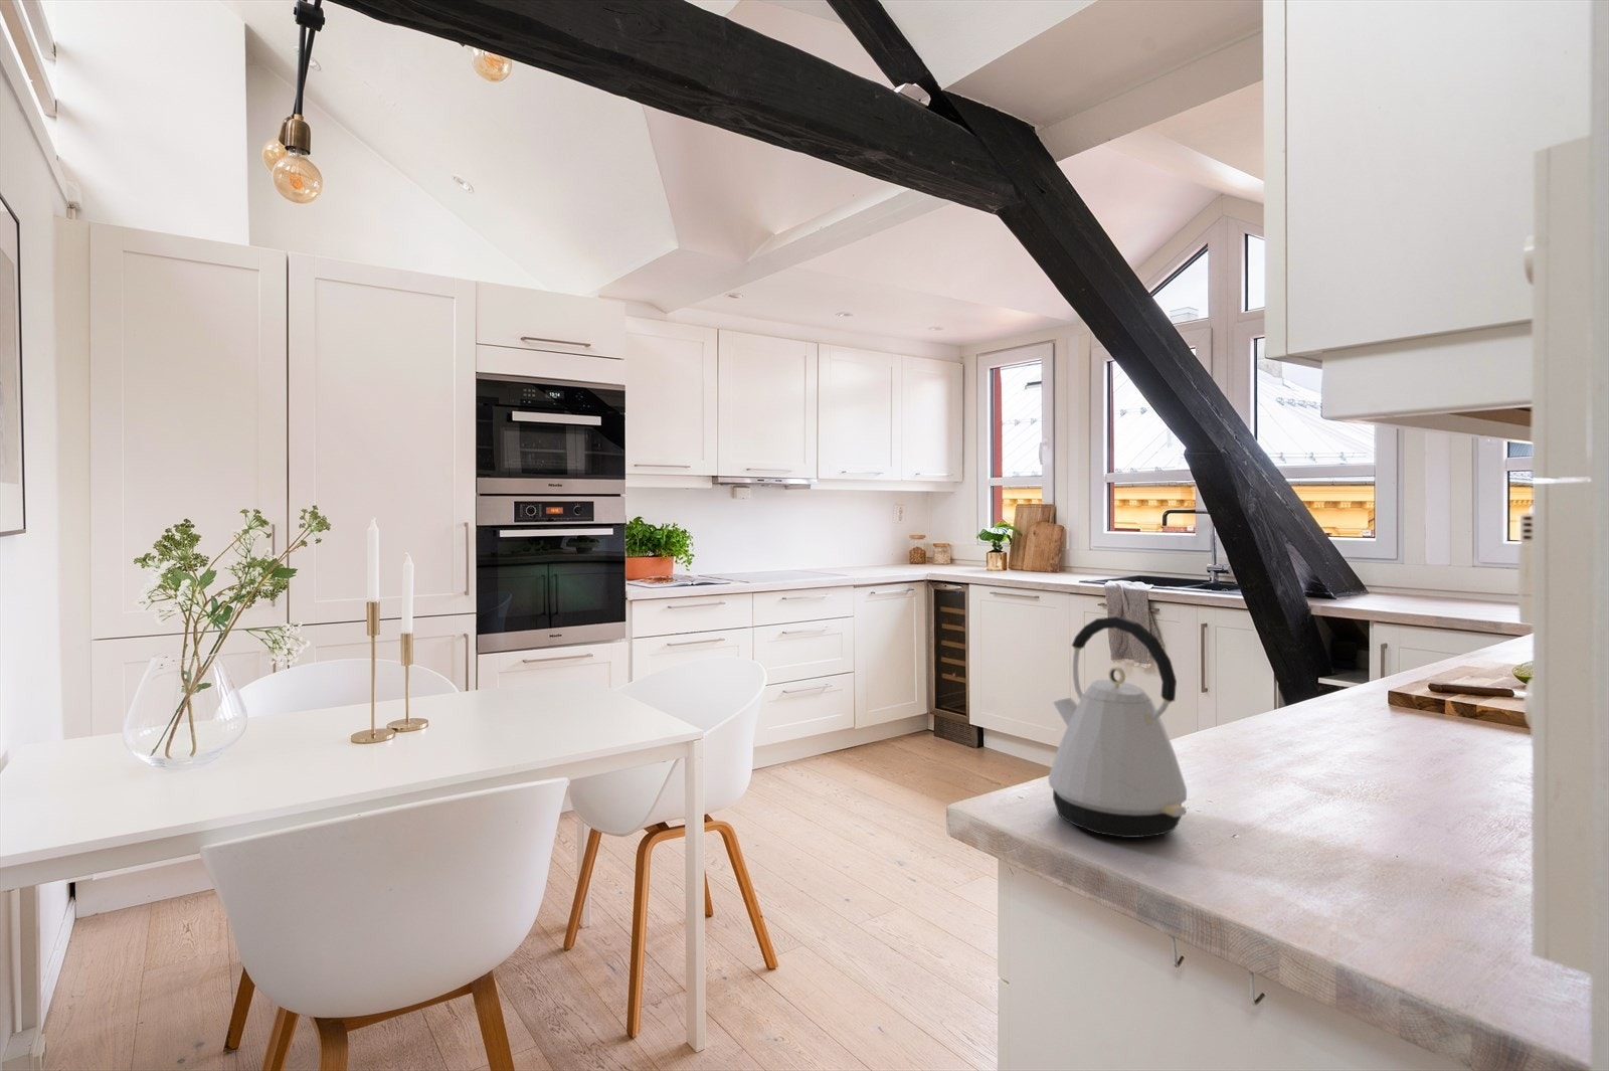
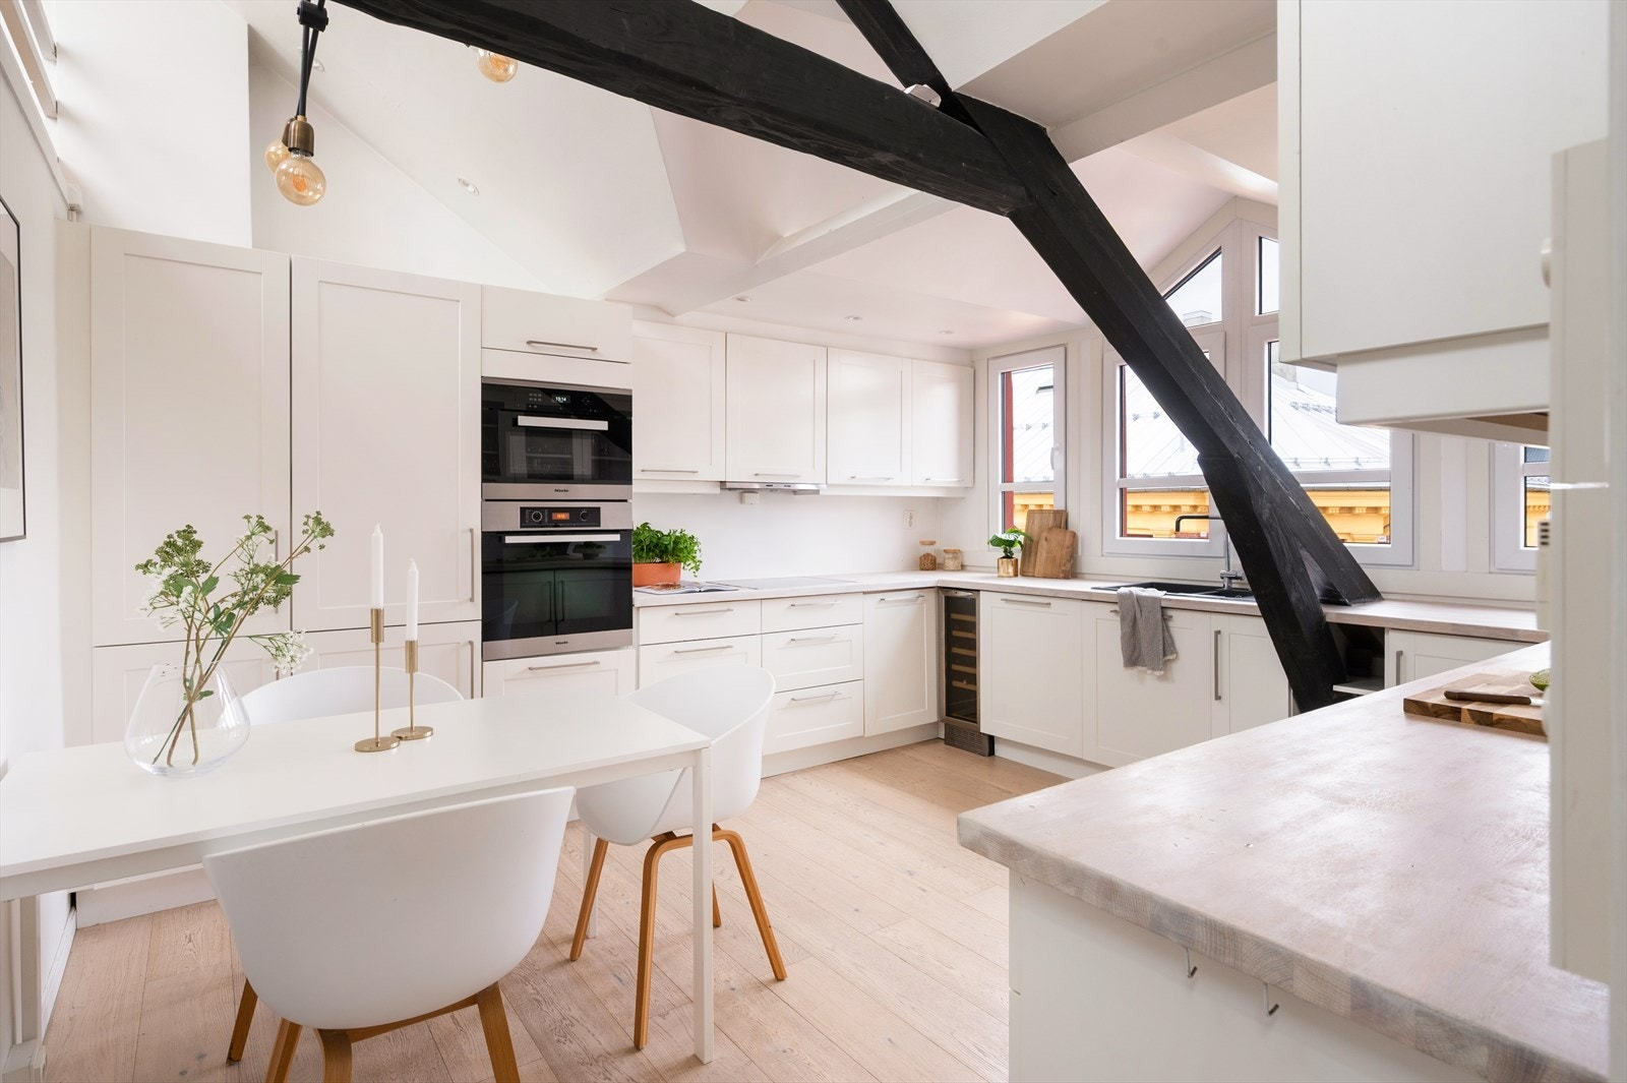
- kettle (1113, 718)
